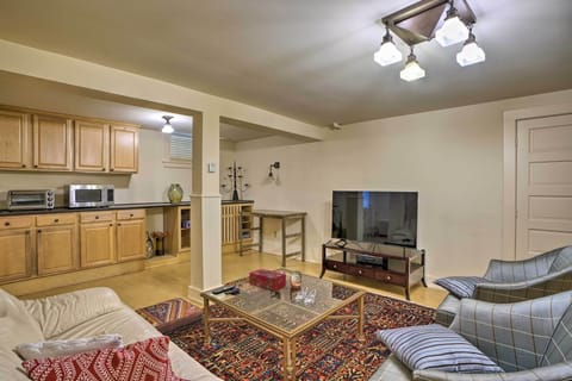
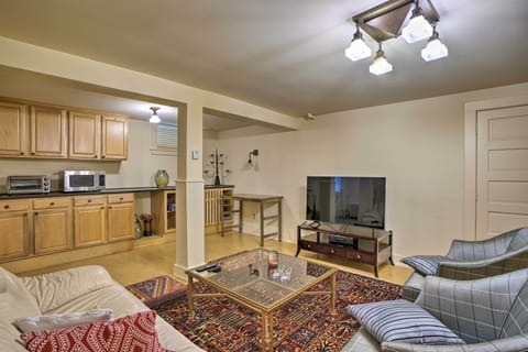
- tissue box (267, 279)
